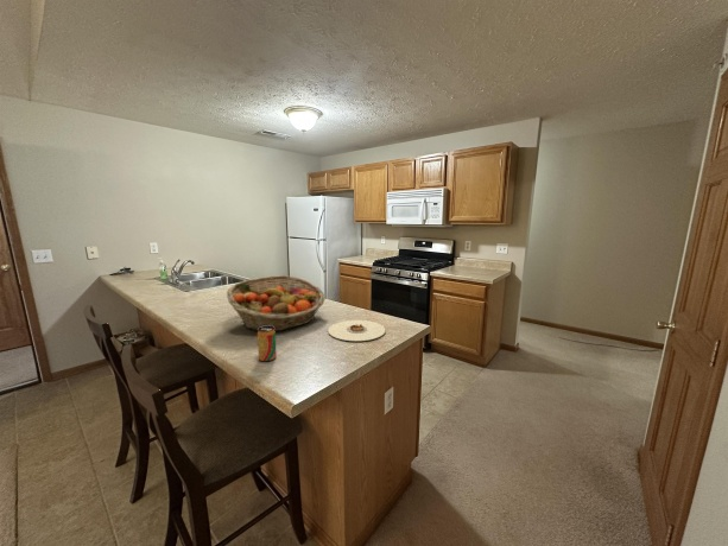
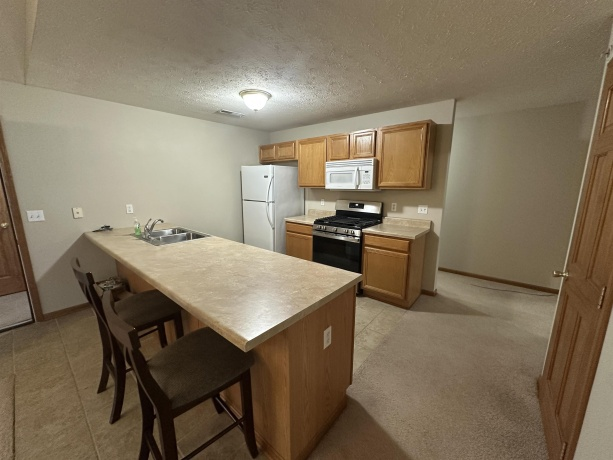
- plate (356, 328)
- beverage can (266, 343)
- fruit basket (278, 300)
